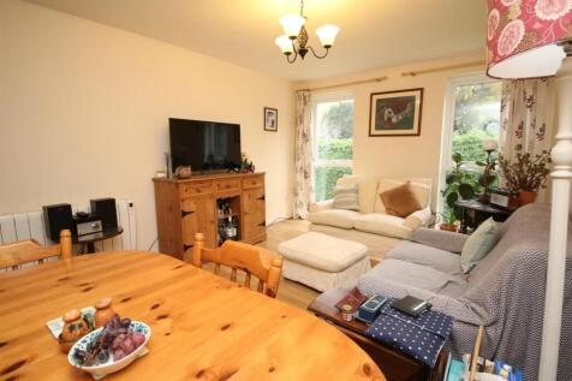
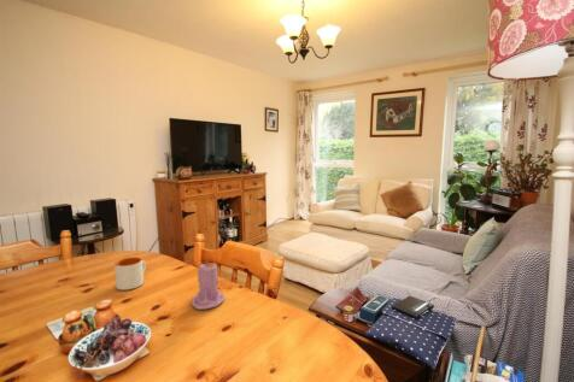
+ mug (131, 271)
+ candle (206, 280)
